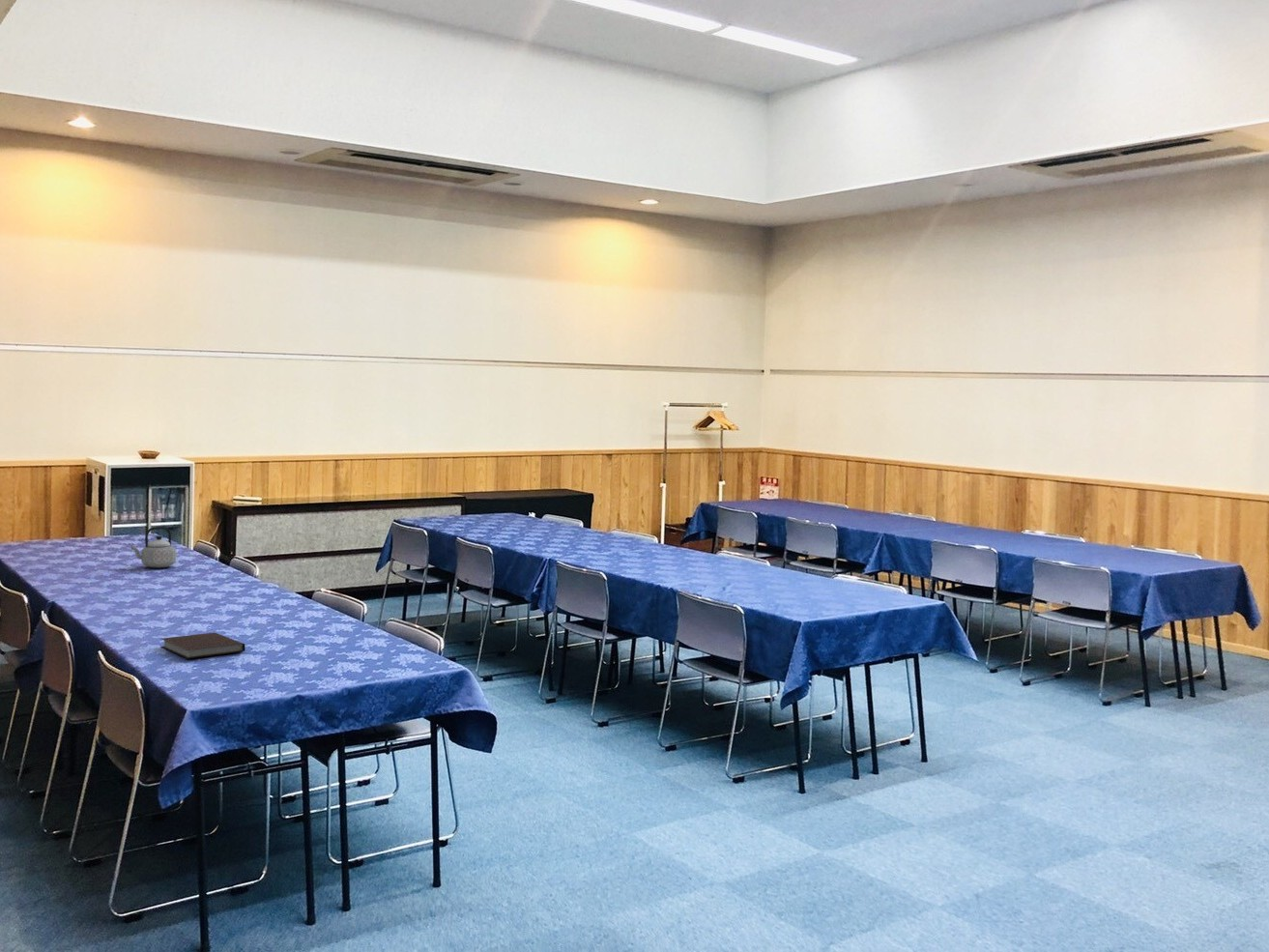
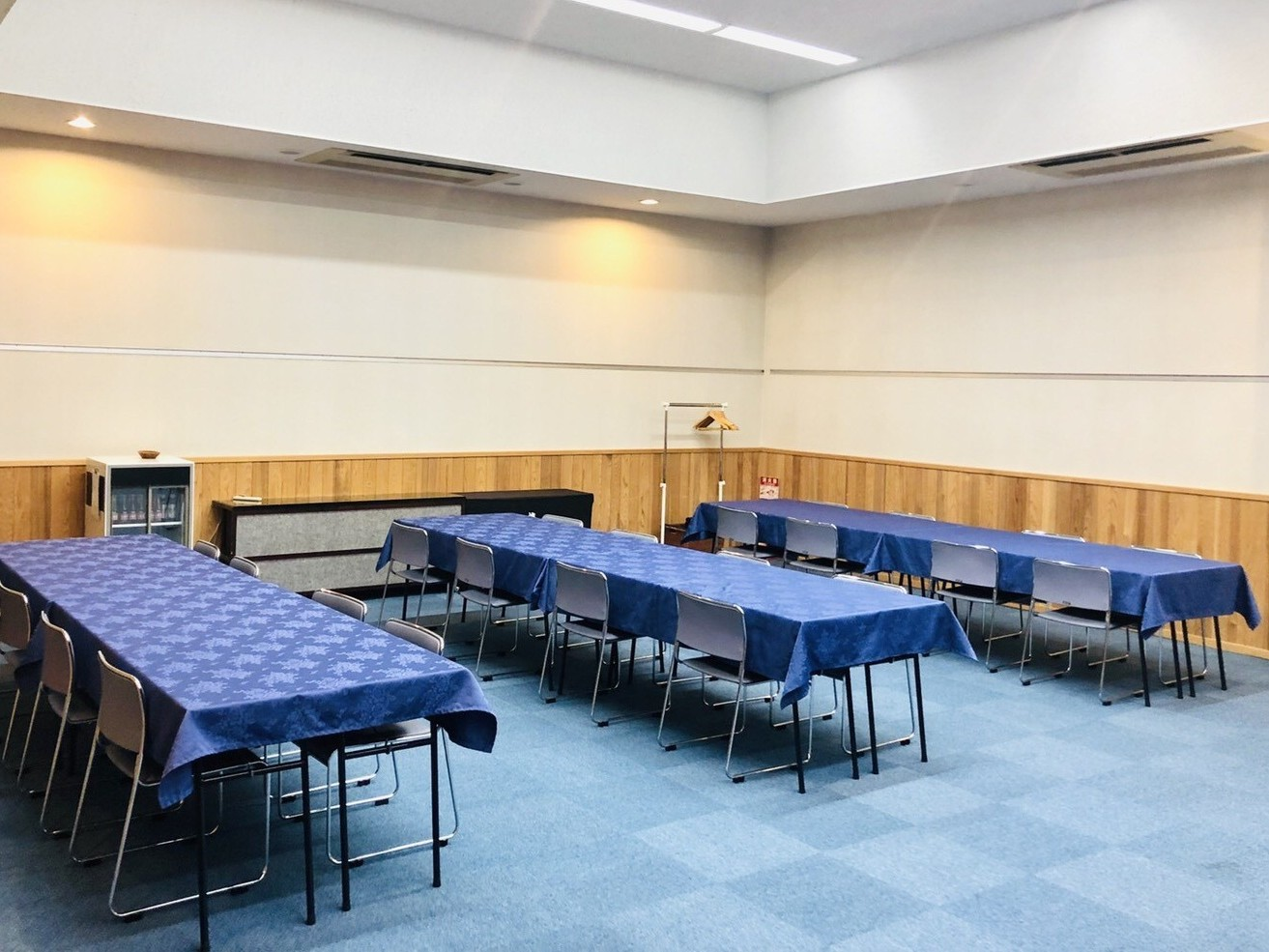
- teapot (154, 547)
- notebook (202, 645)
